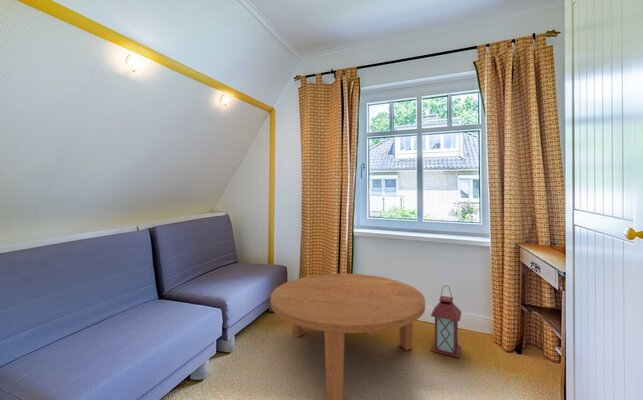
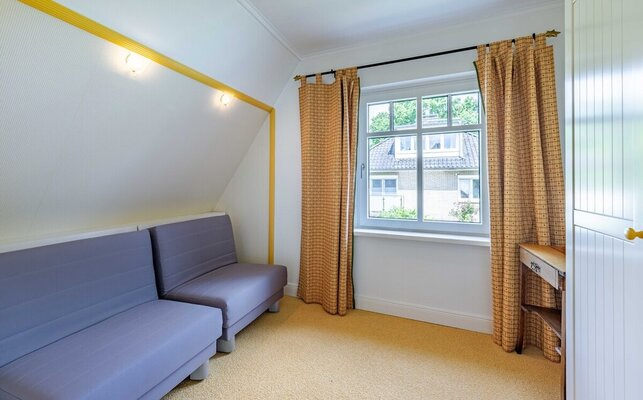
- coffee table (346, 325)
- lantern (446, 317)
